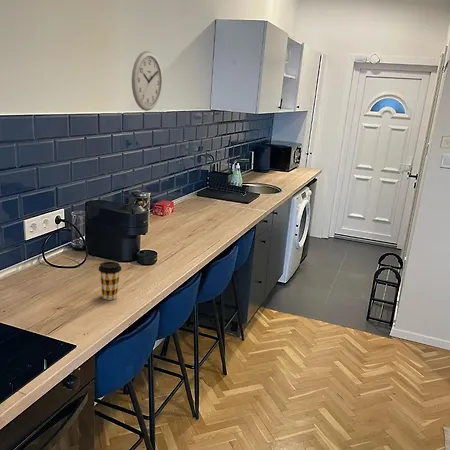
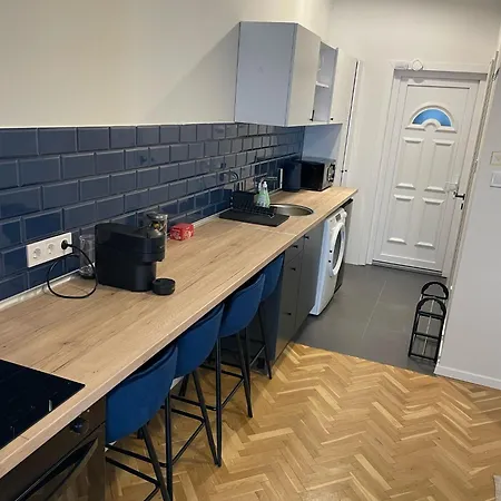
- wall clock (148, 81)
- coffee cup (109, 280)
